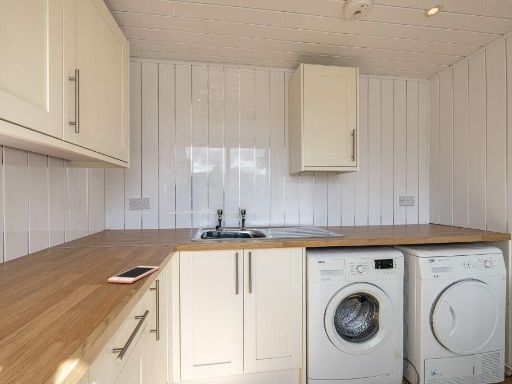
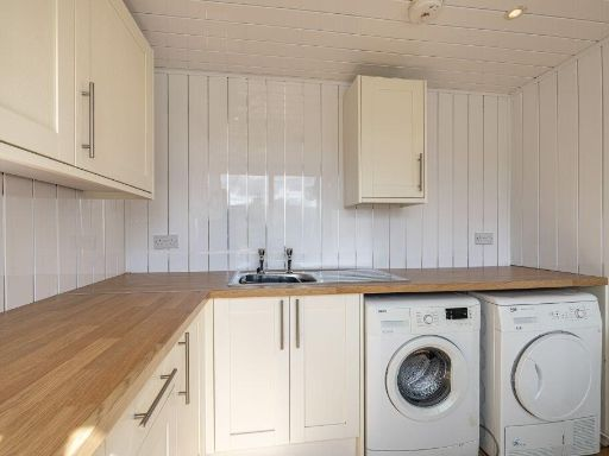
- cell phone (135, 273)
